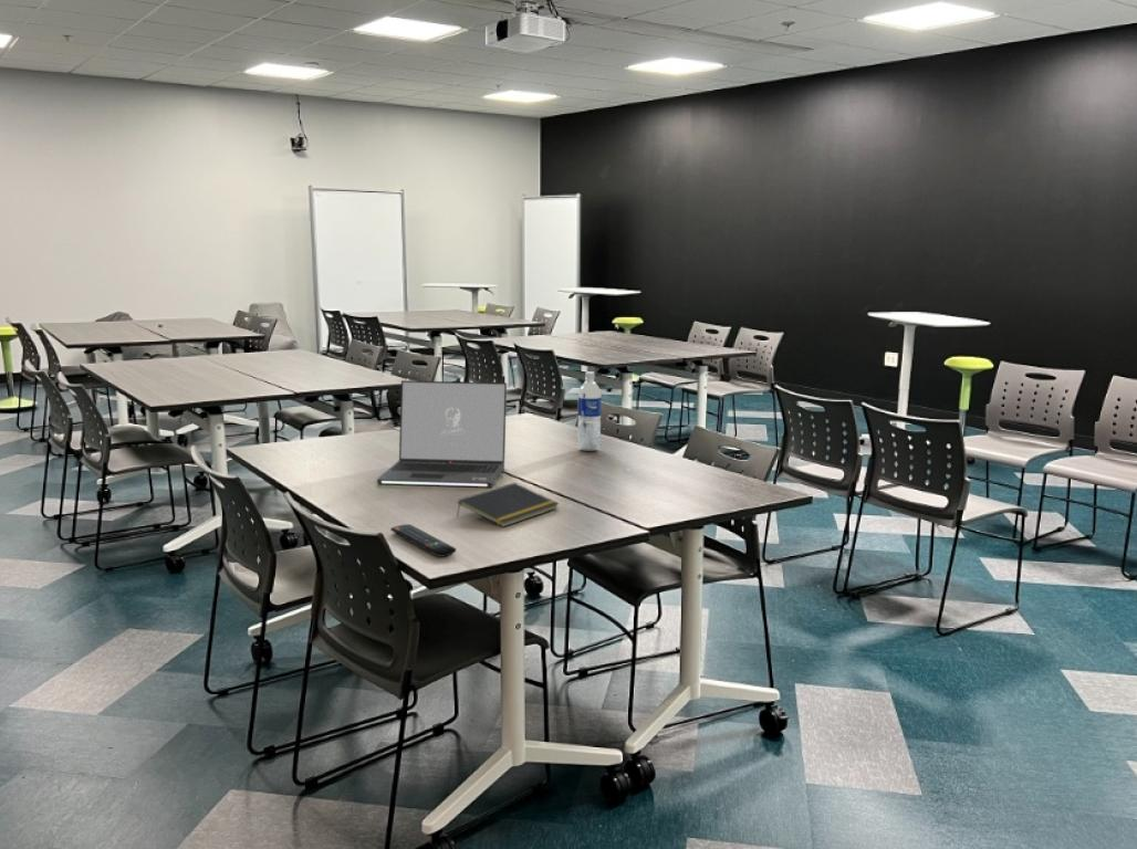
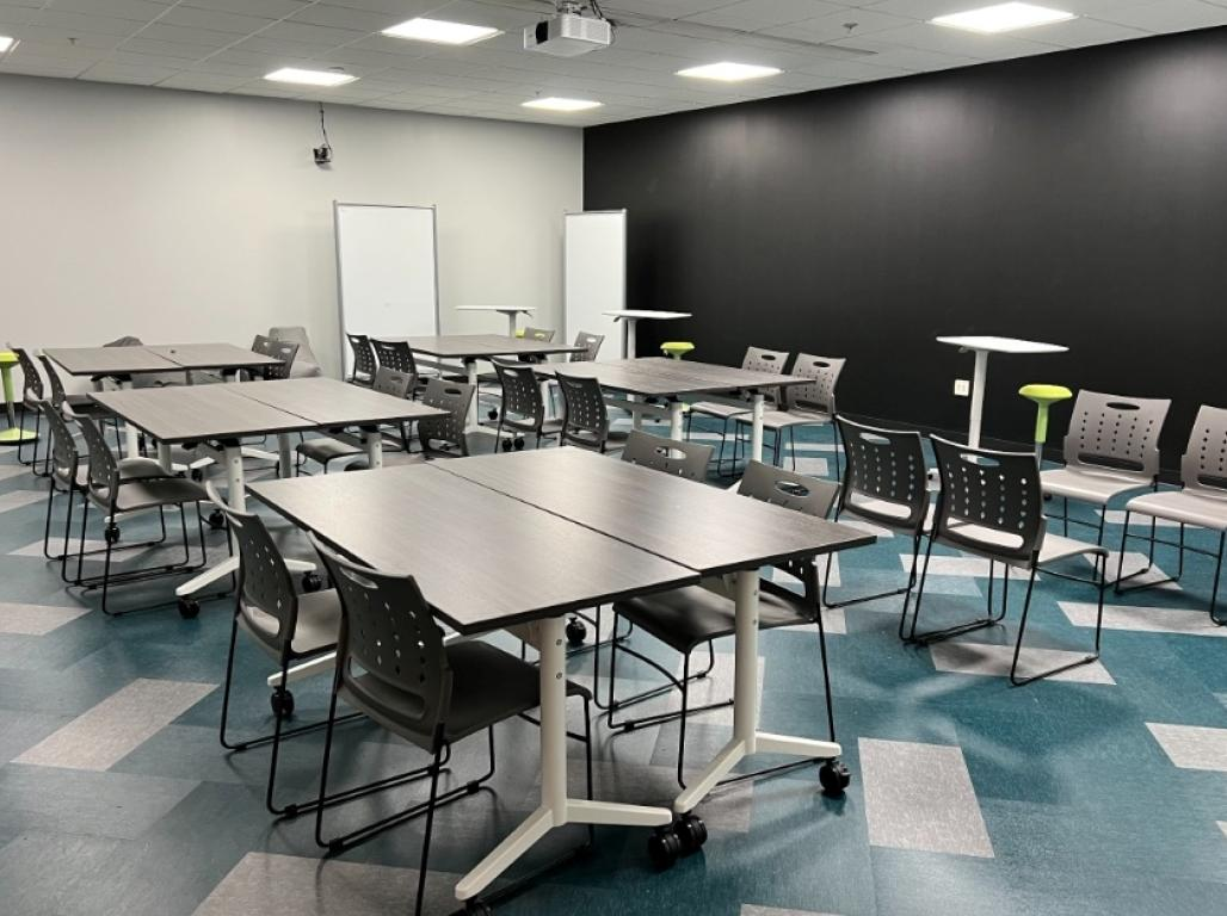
- water bottle (588, 410)
- notepad (509, 503)
- laptop (444, 431)
- remote control (421, 539)
